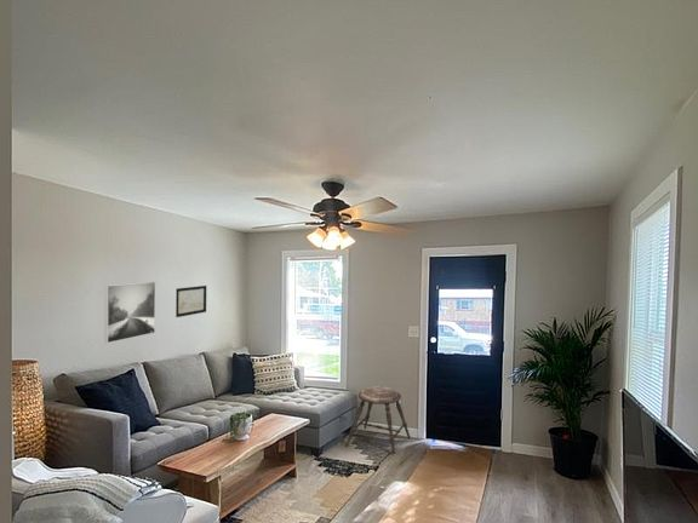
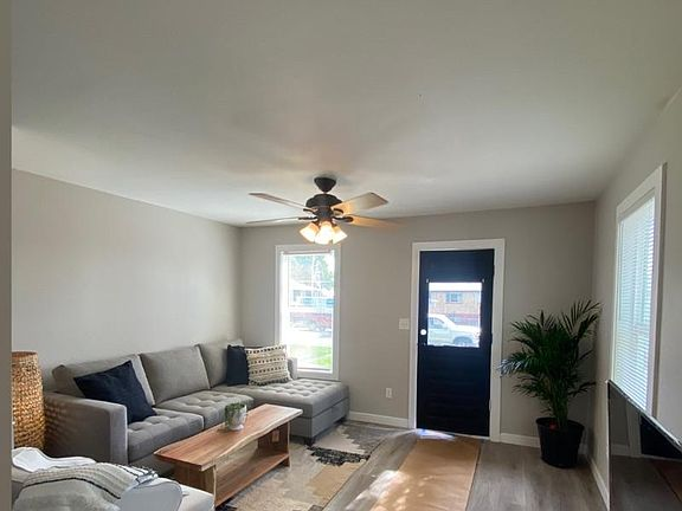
- wall art (191, 300)
- stool (387, 416)
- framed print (131, 310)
